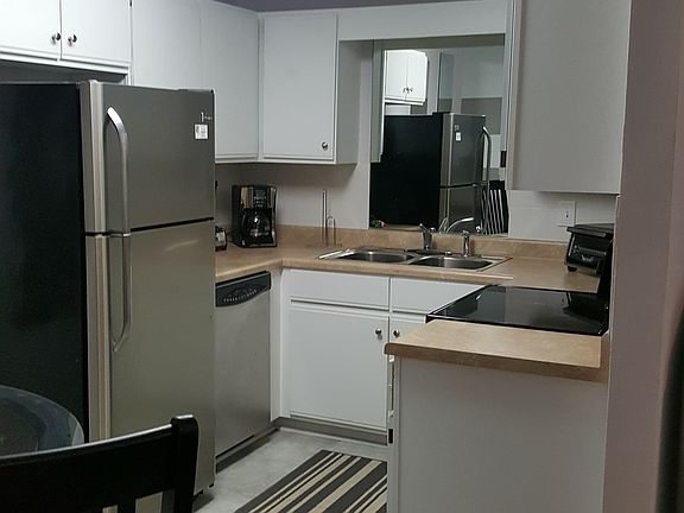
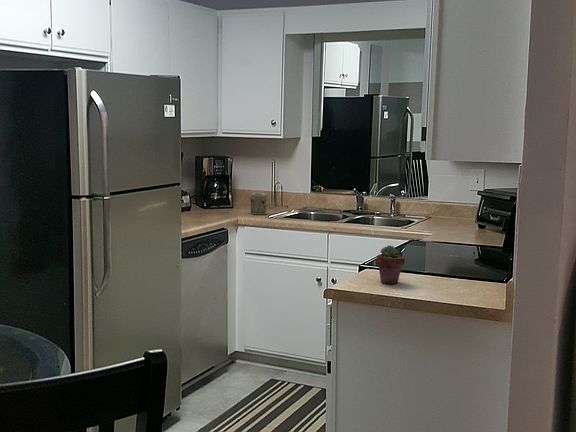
+ potted succulent (390, 263)
+ jar (258, 203)
